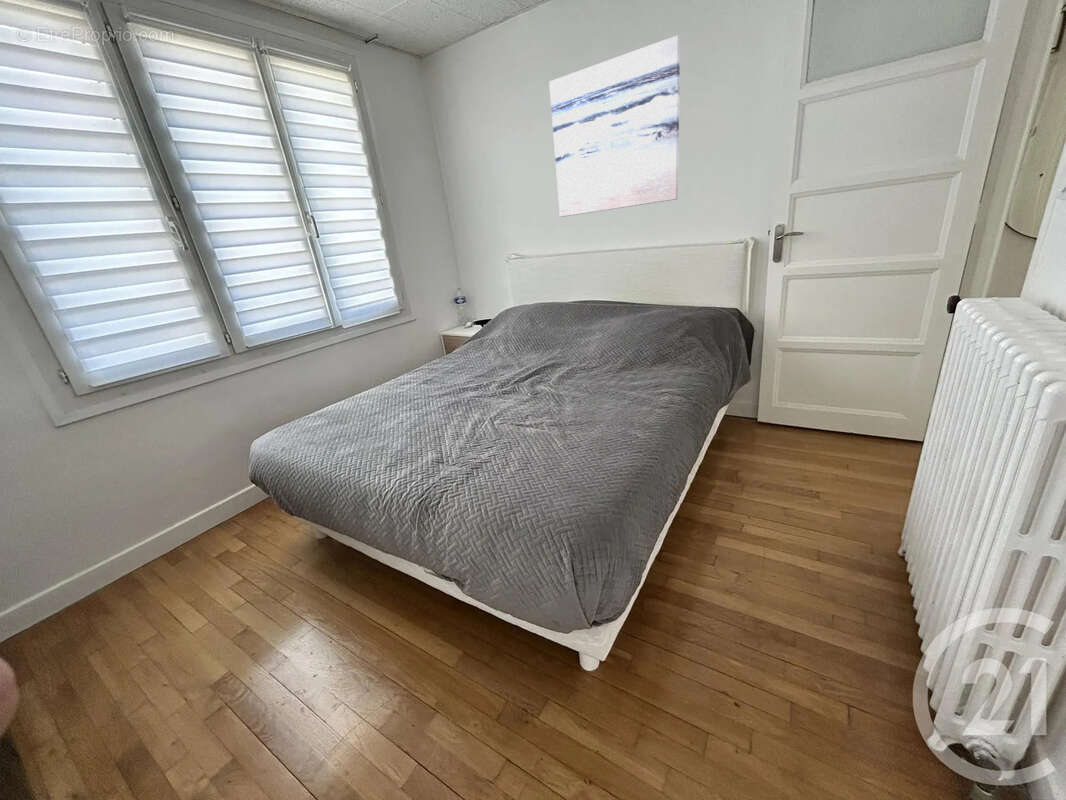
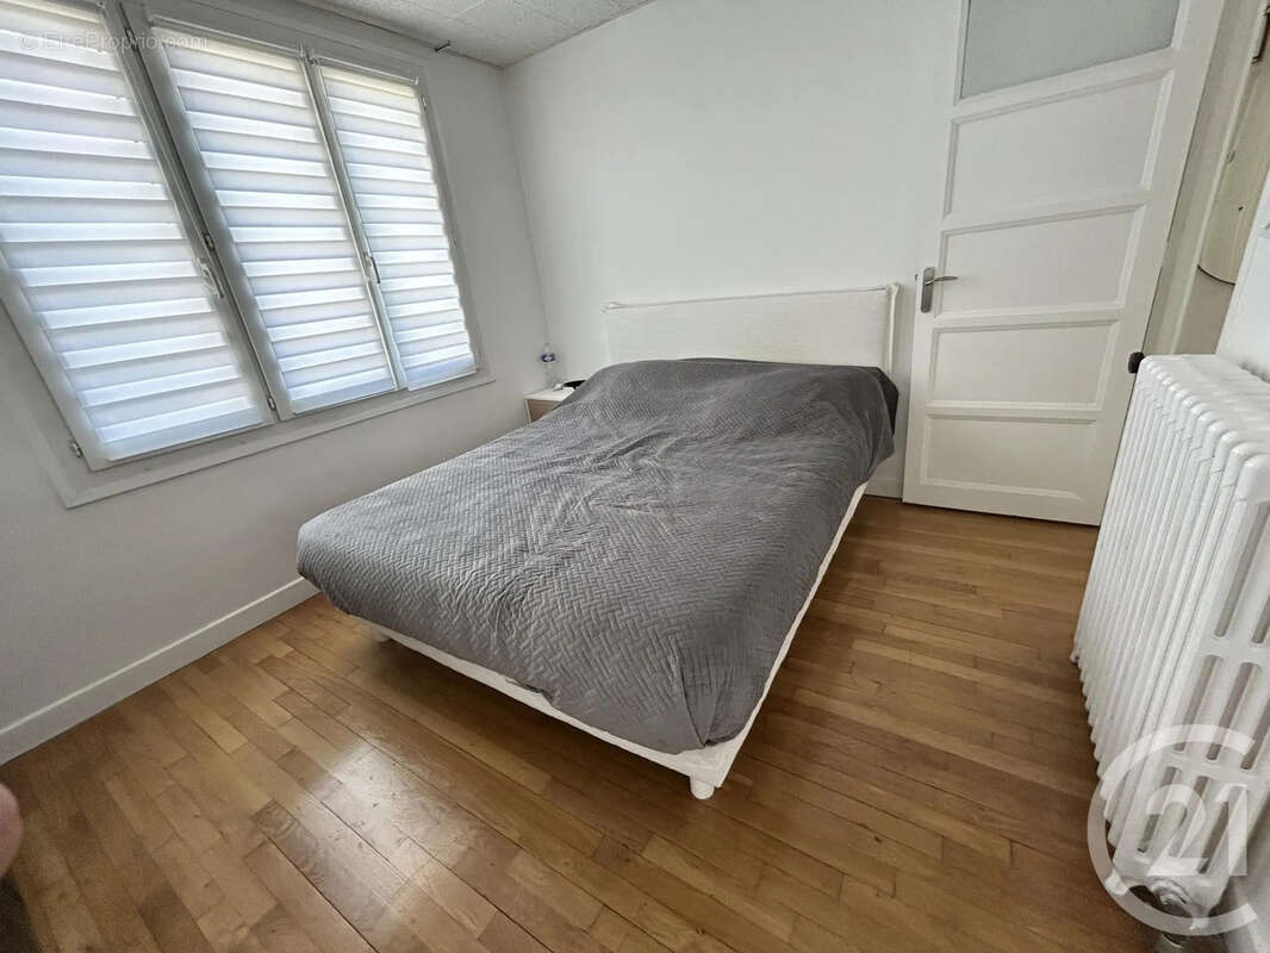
- wall art (612, 139)
